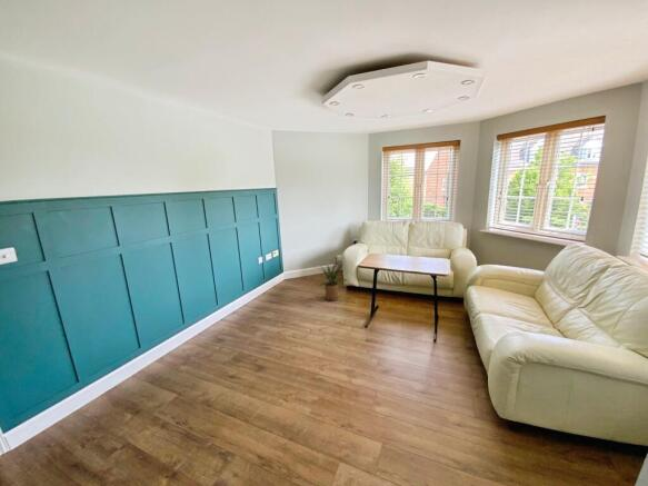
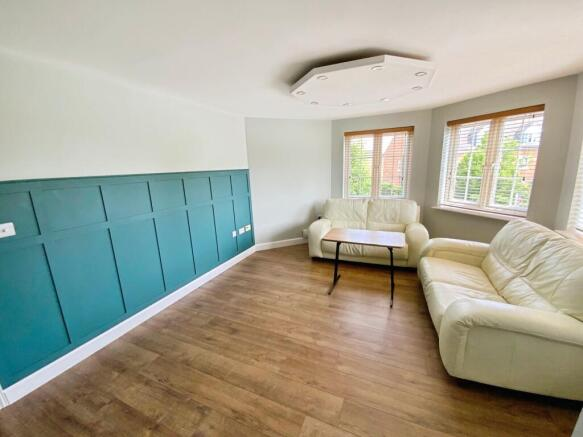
- house plant (330, 278)
